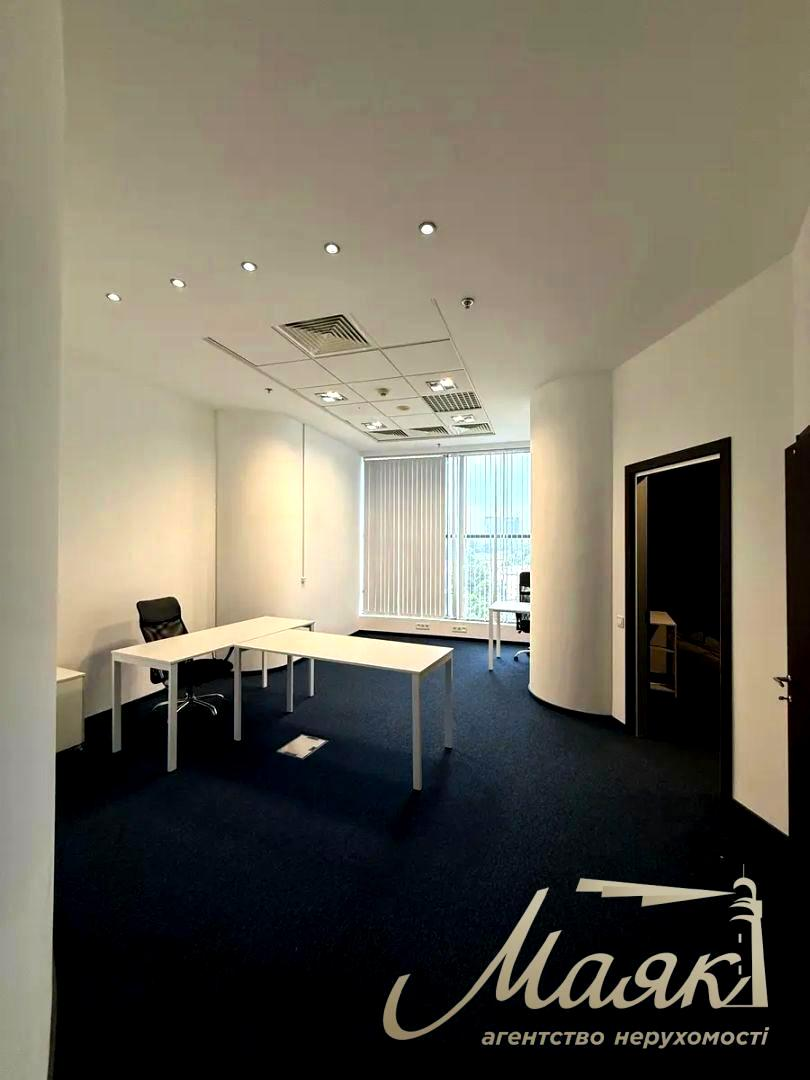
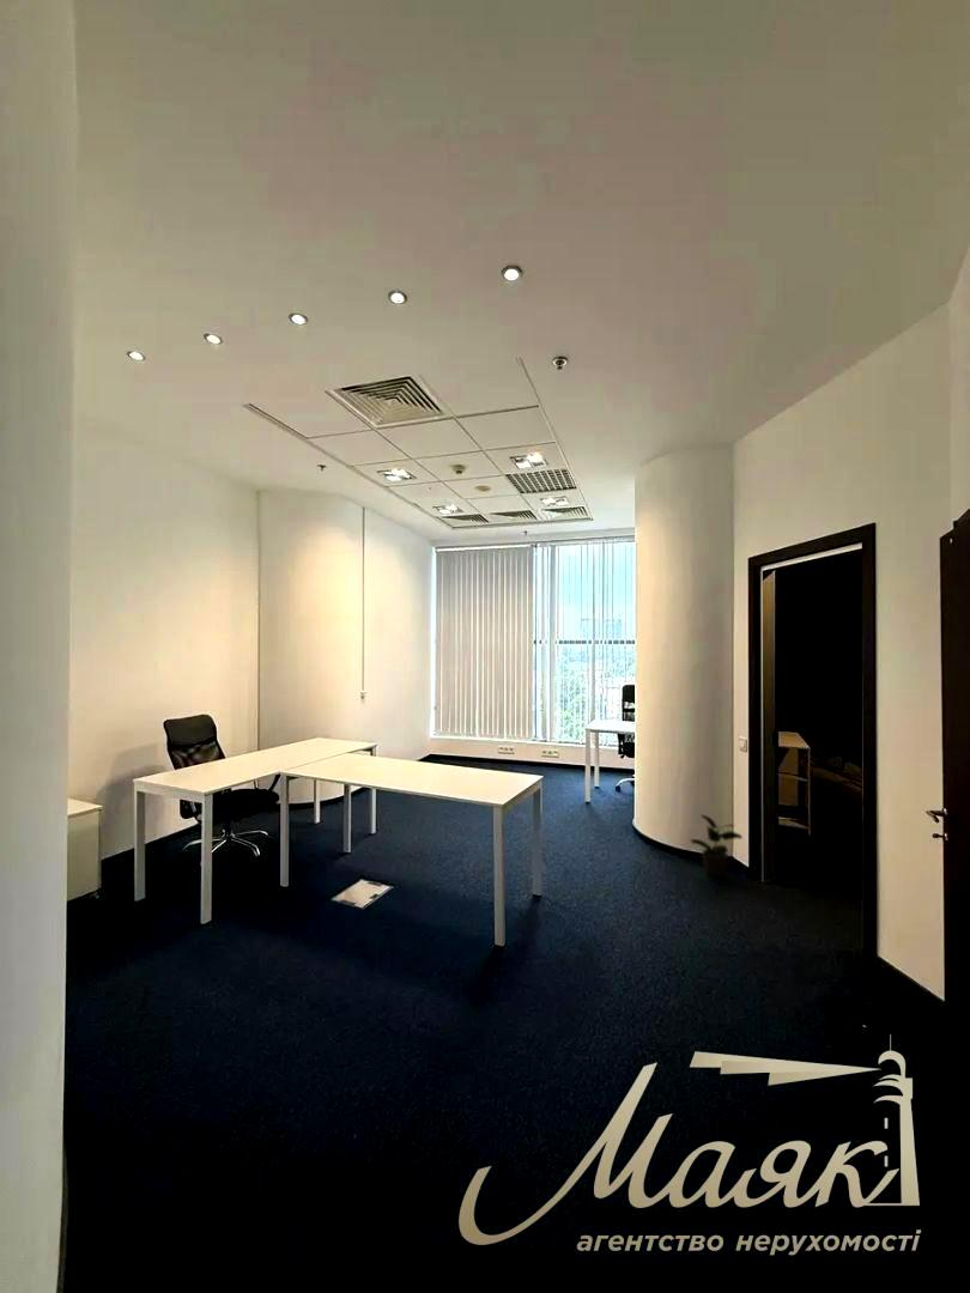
+ potted plant (717, 845)
